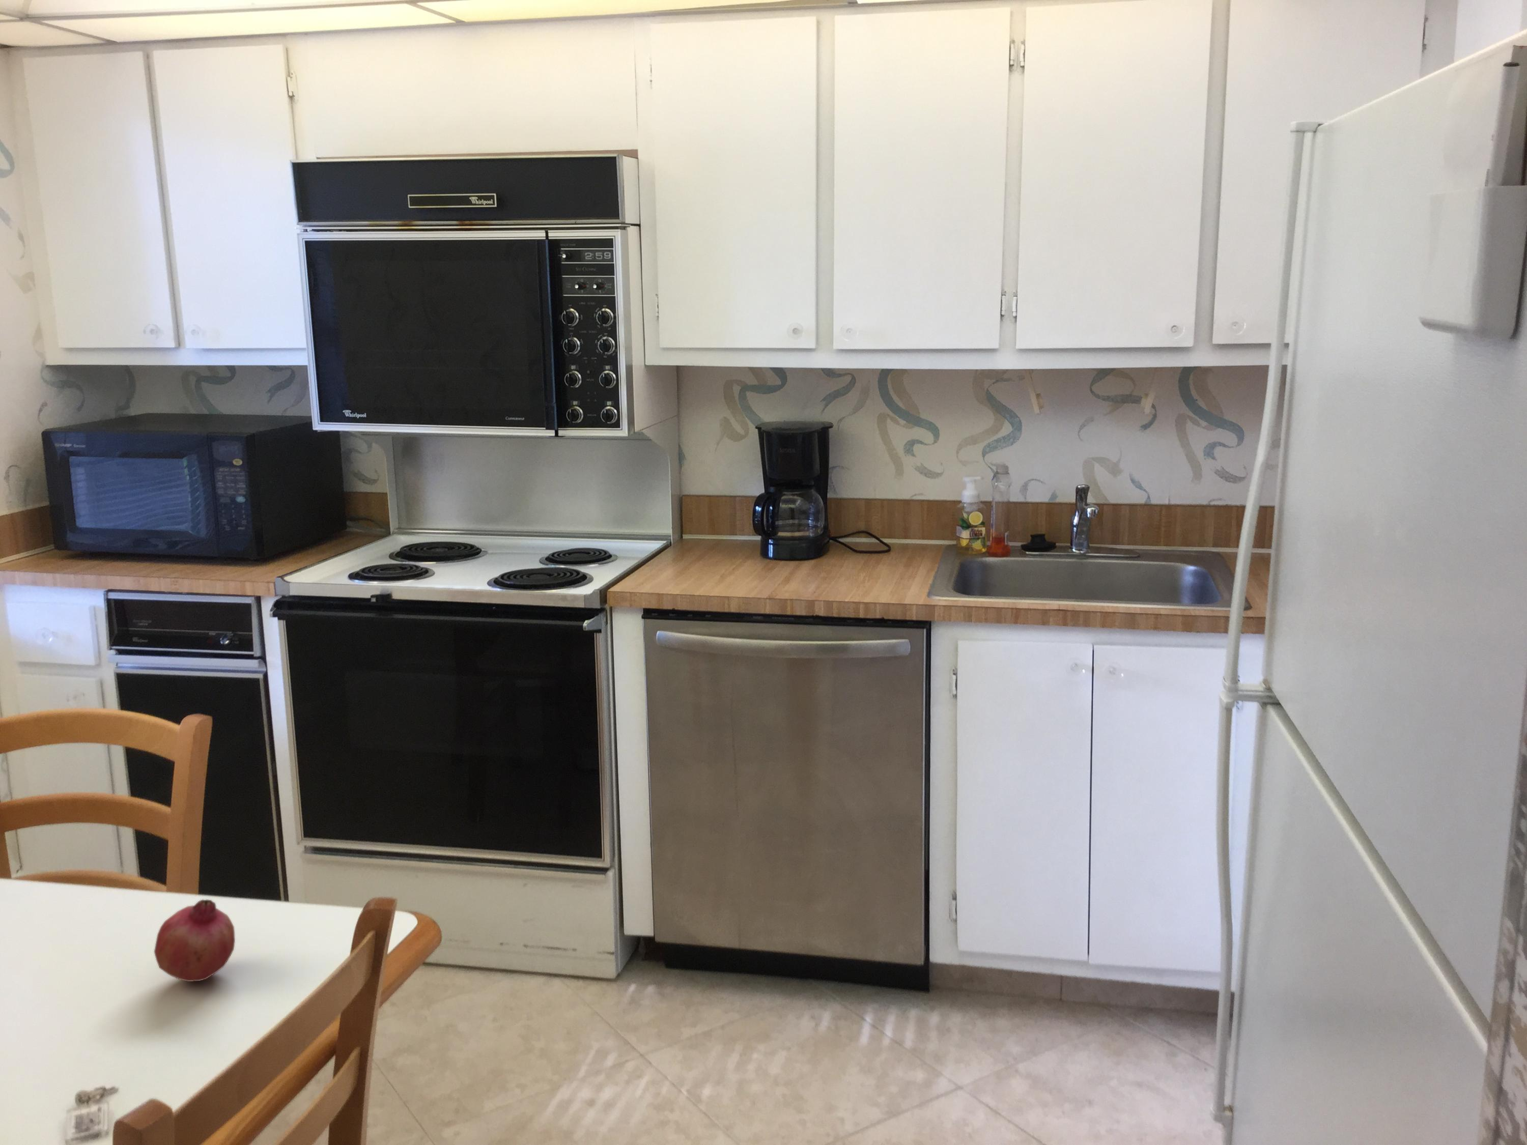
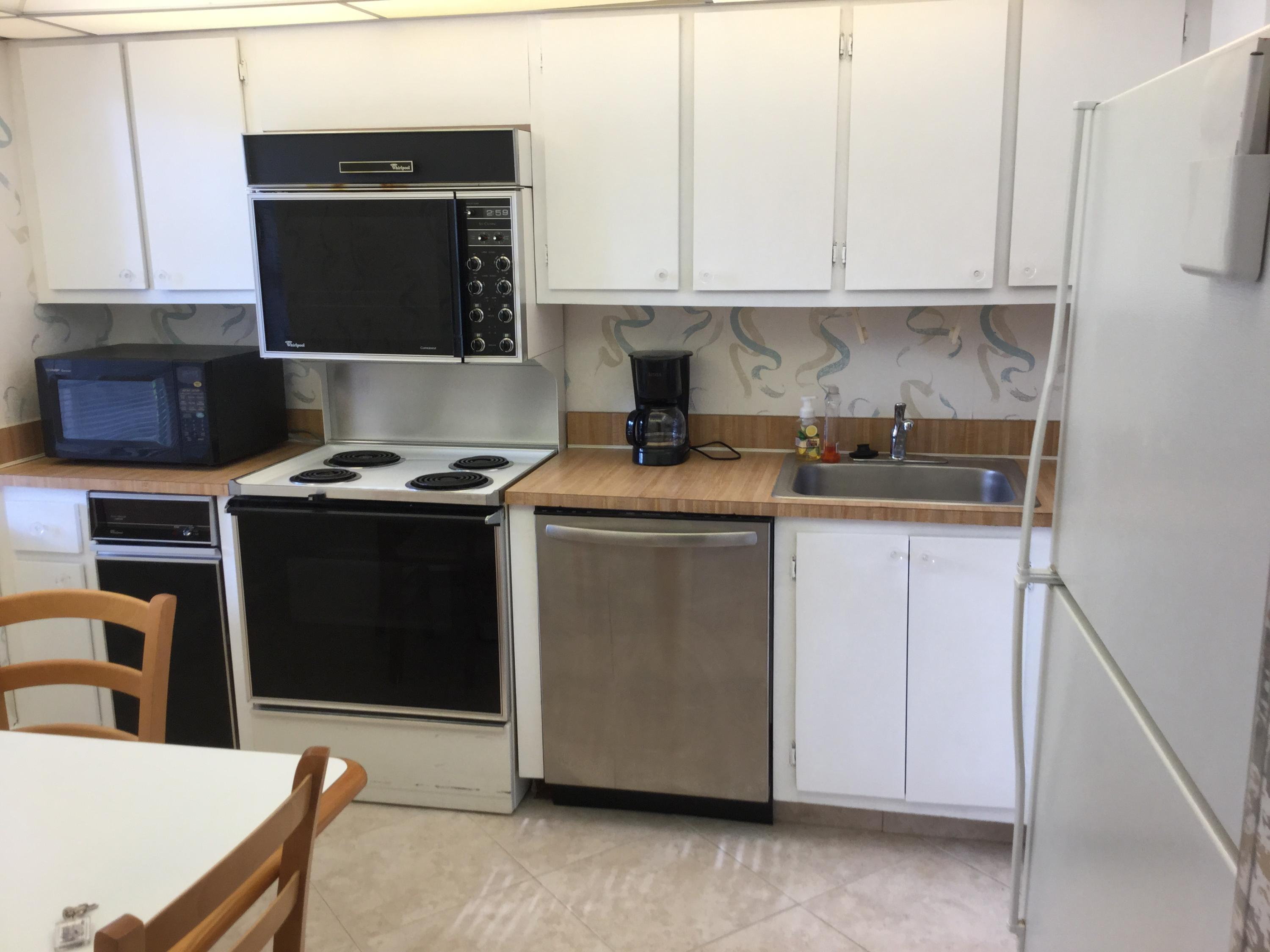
- fruit (195, 937)
